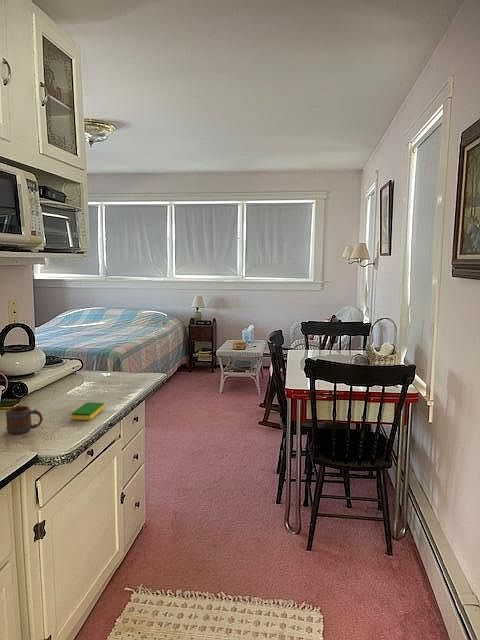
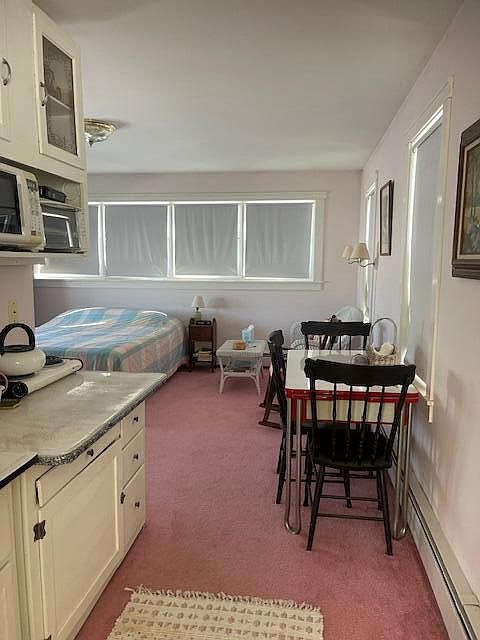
- mug (24, 419)
- dish sponge (88, 411)
